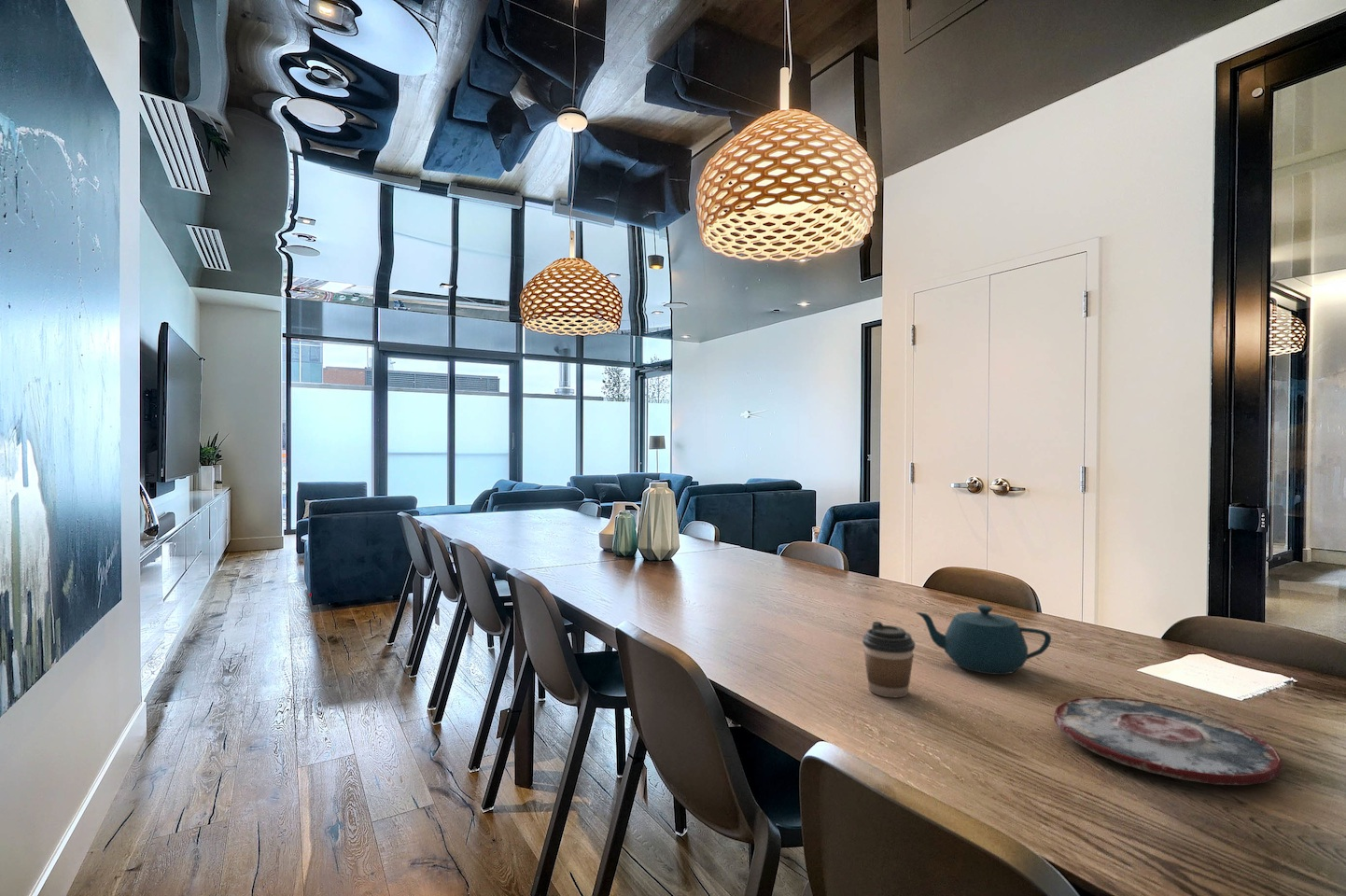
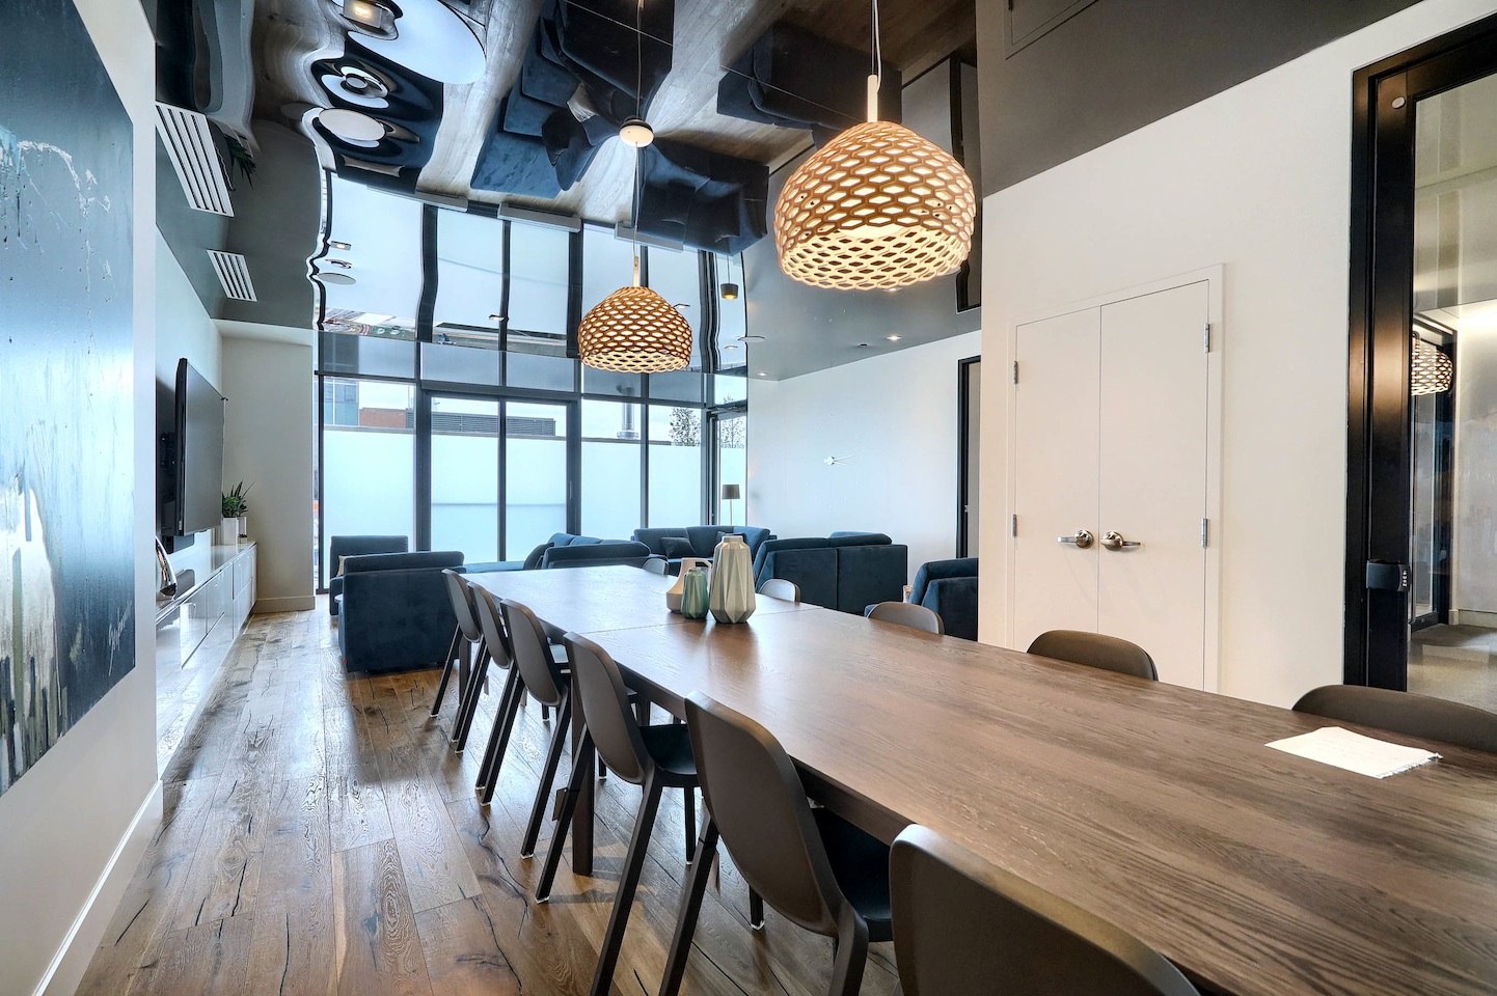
- teapot (980, 636)
- plate (1158, 735)
- coffee cup (888, 657)
